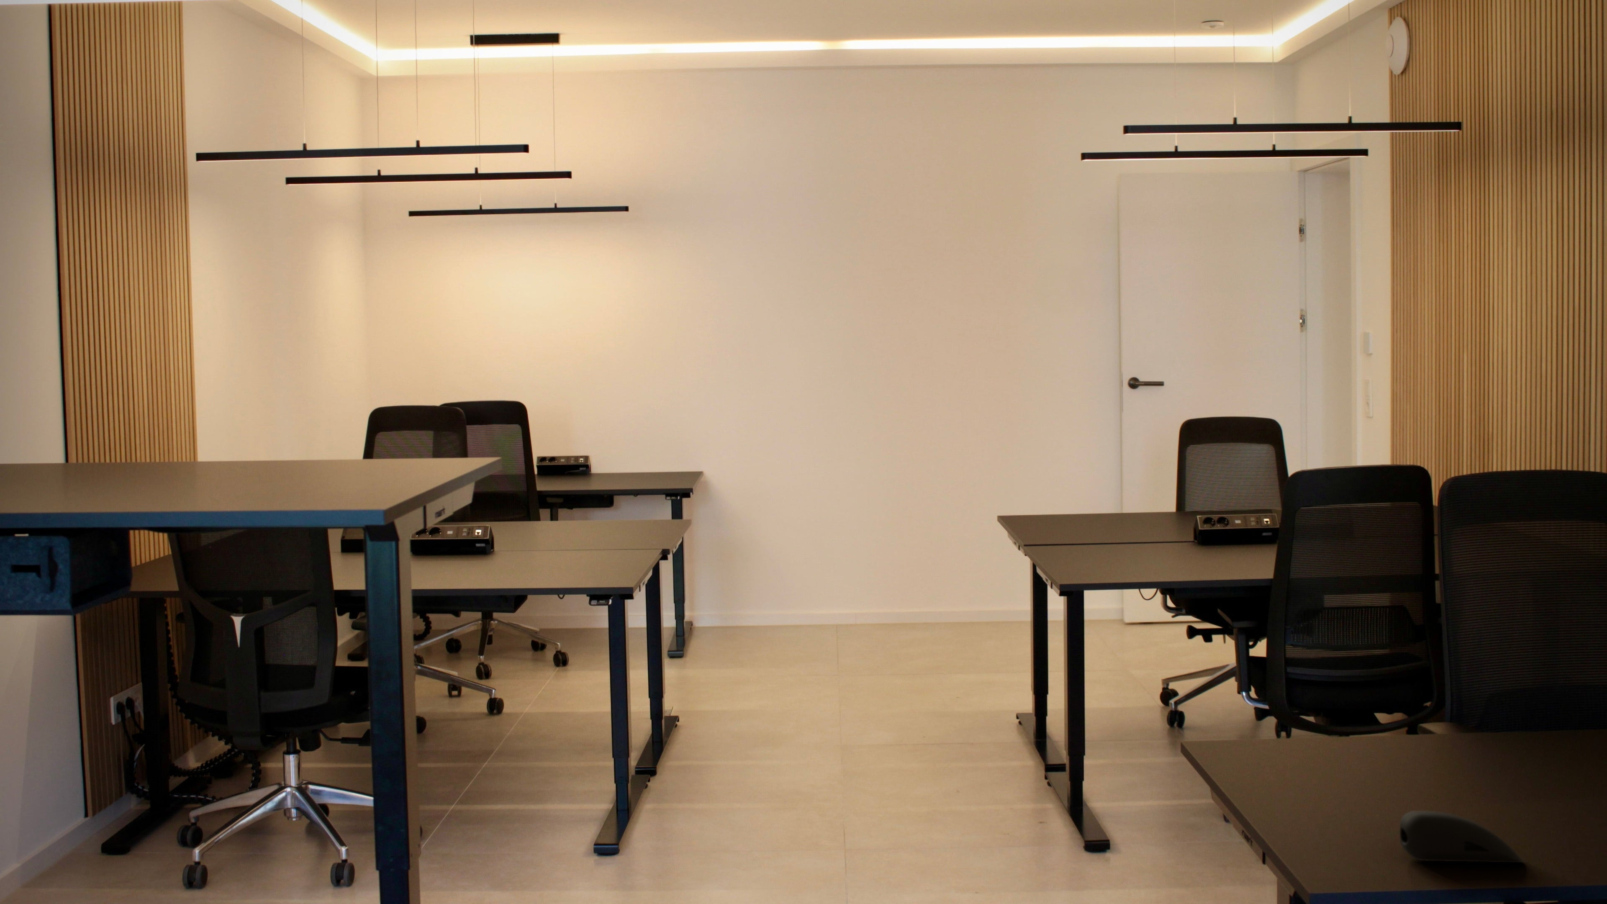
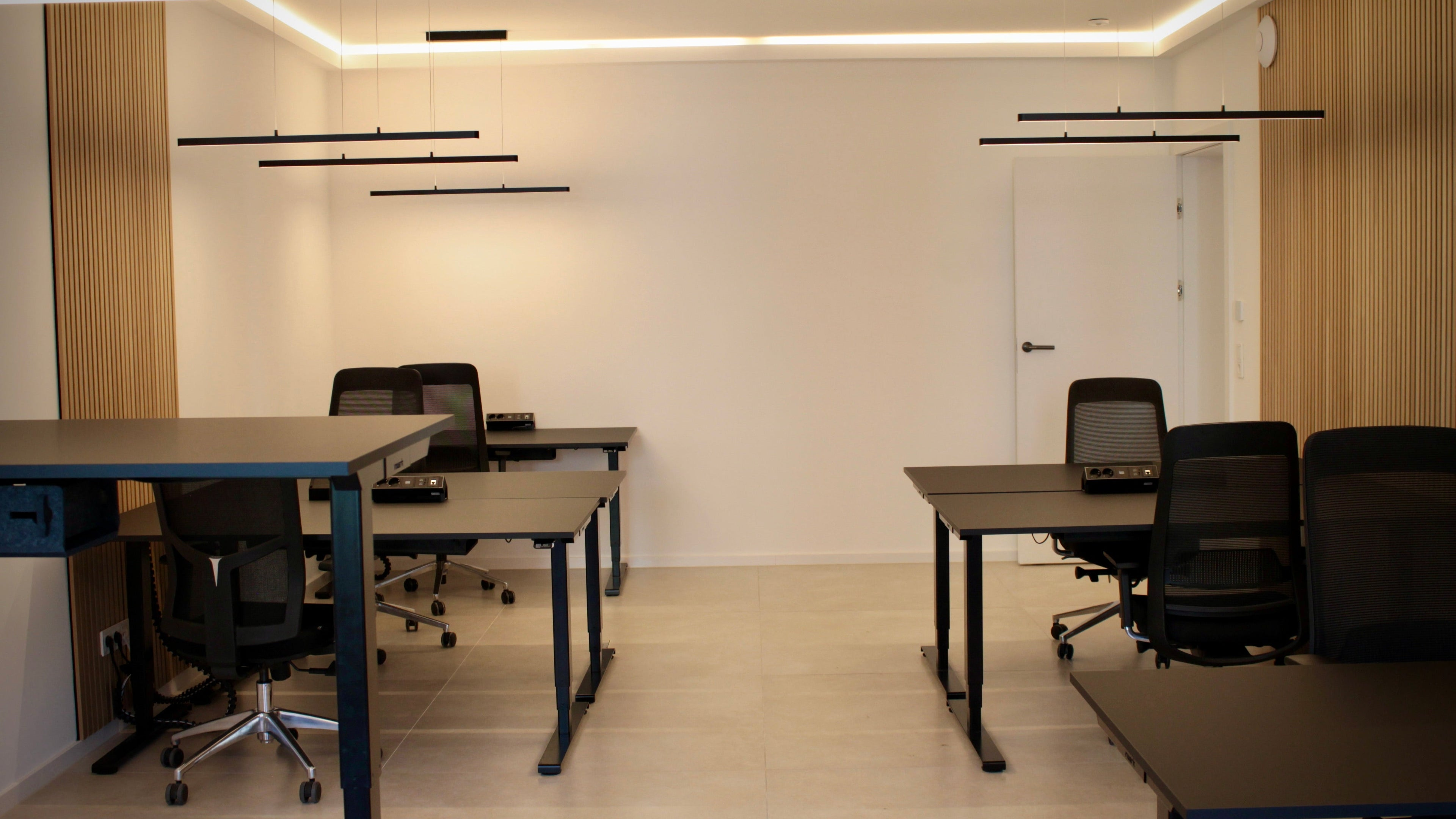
- computer mouse (1461, 837)
